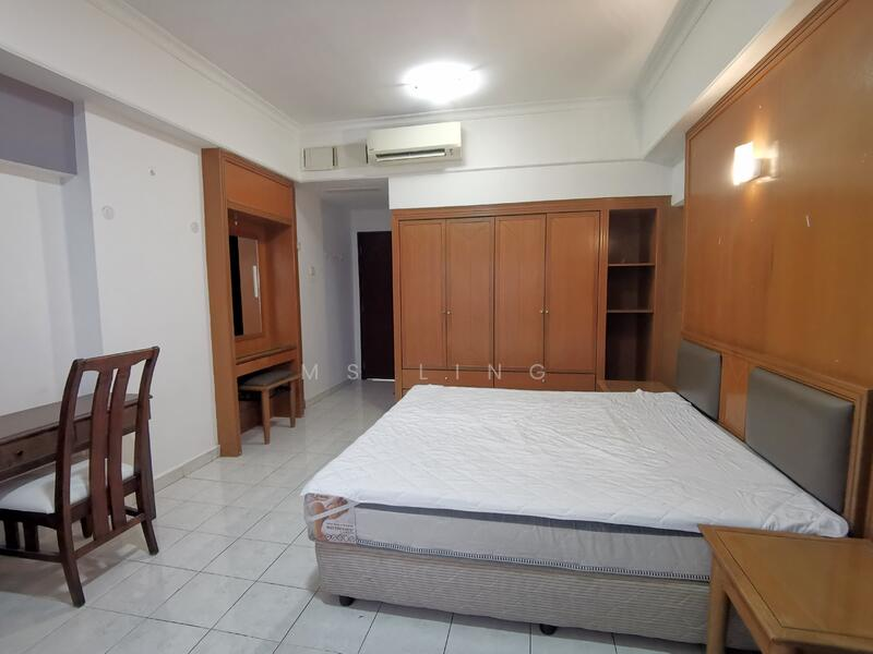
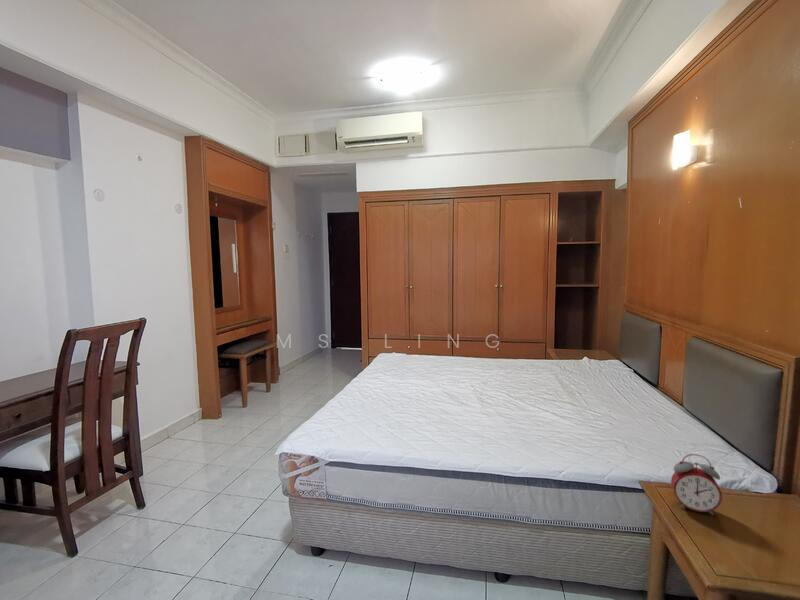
+ alarm clock (695, 481)
